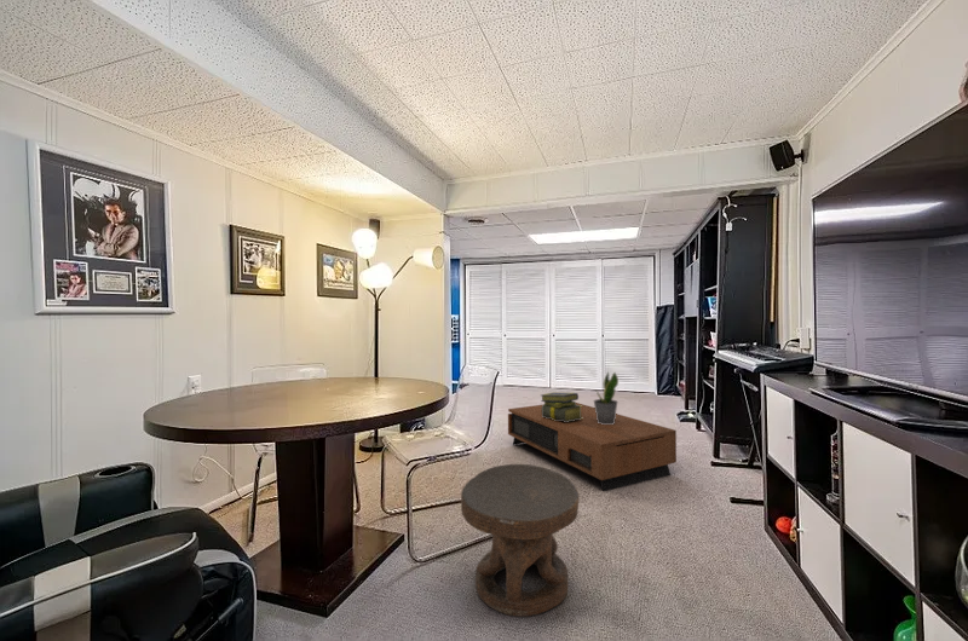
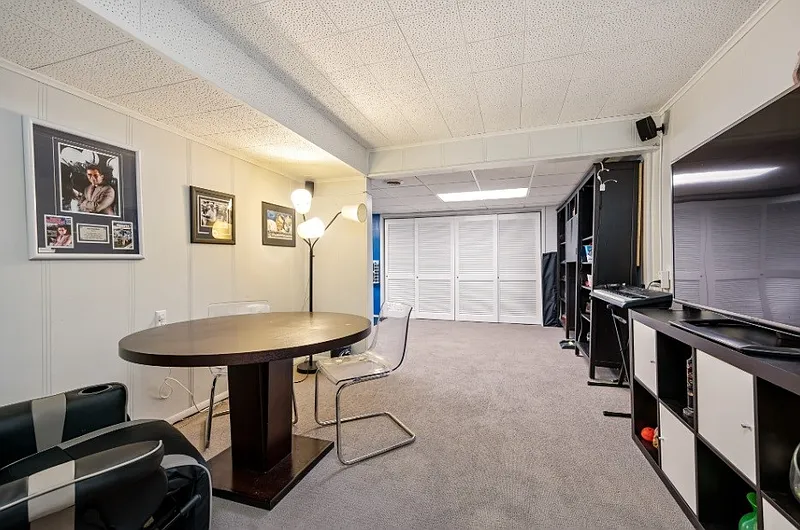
- potted plant (605, 395)
- carved stool (522, 533)
- coffee table (583, 438)
- stack of books (559, 405)
